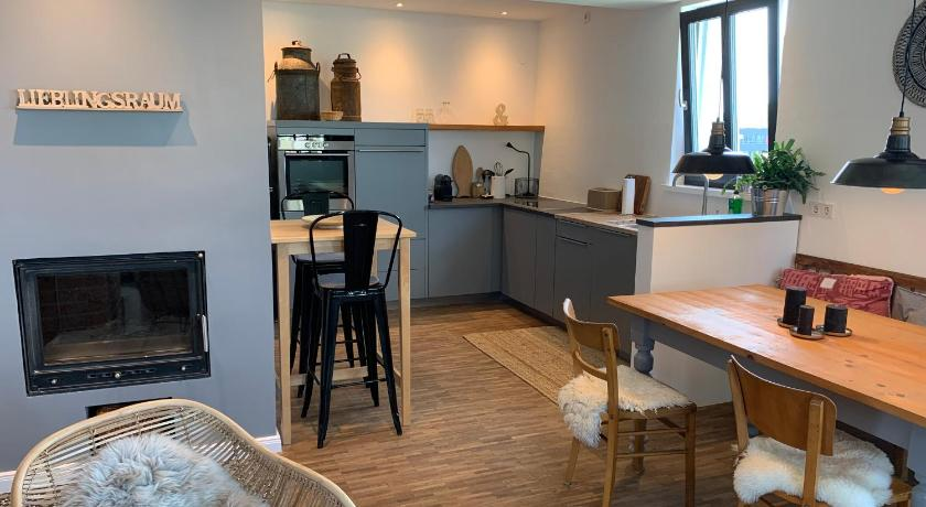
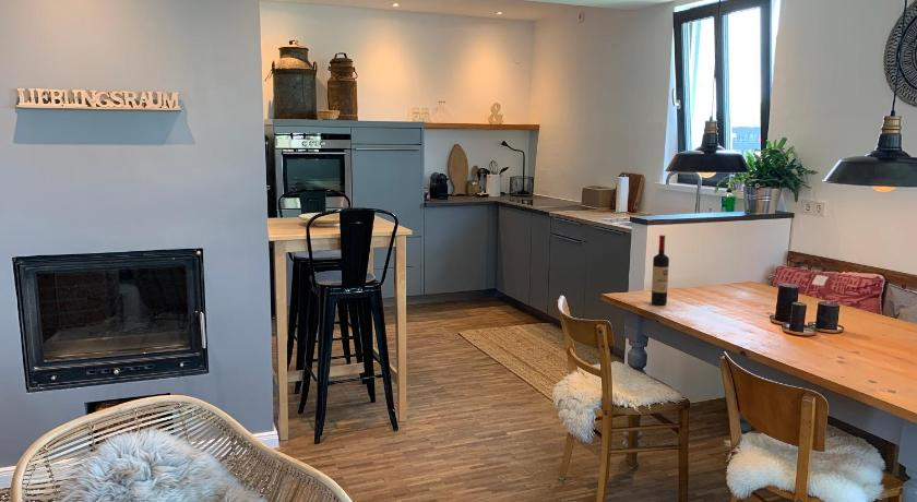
+ wine bottle (660, 270)
